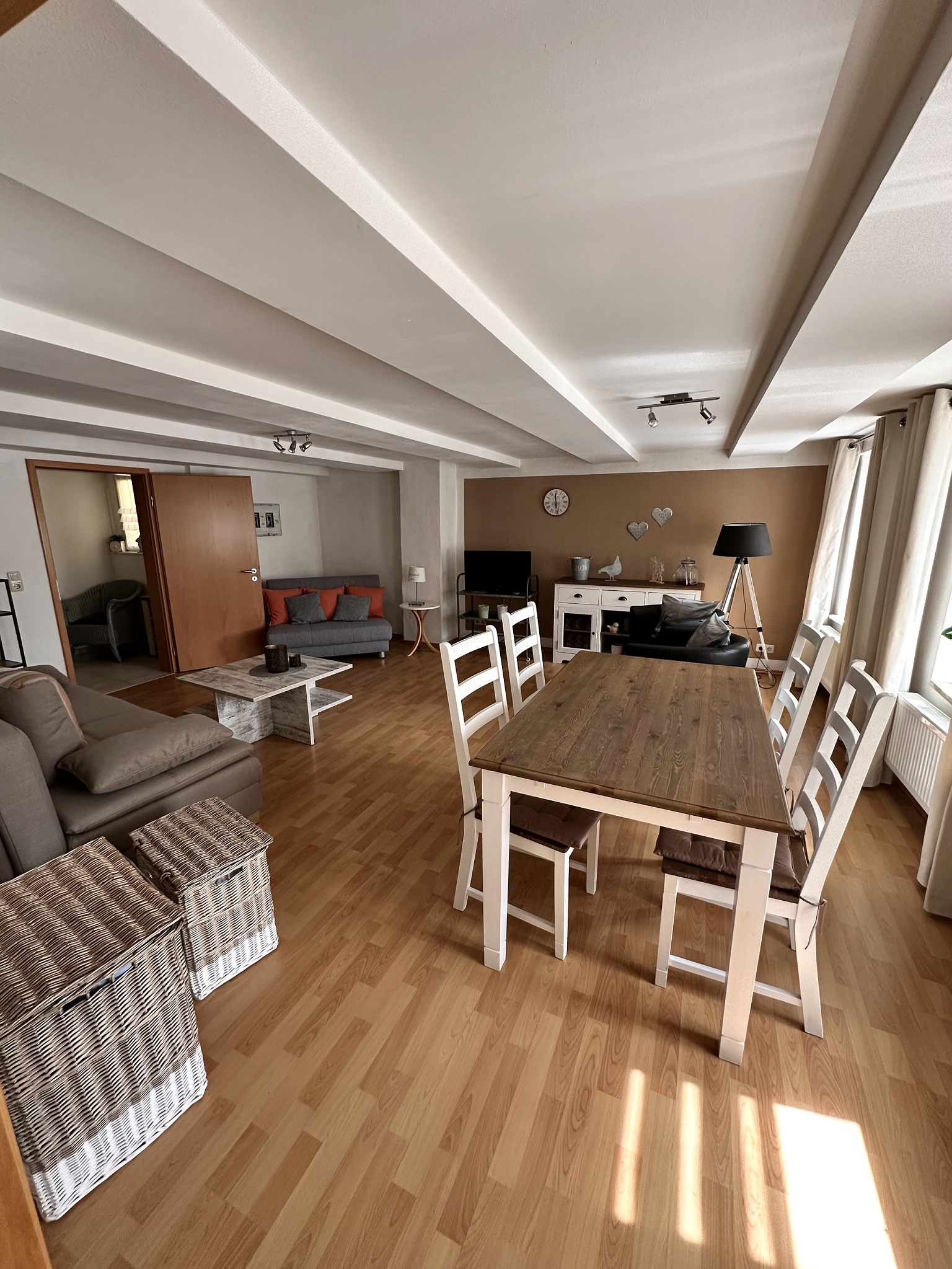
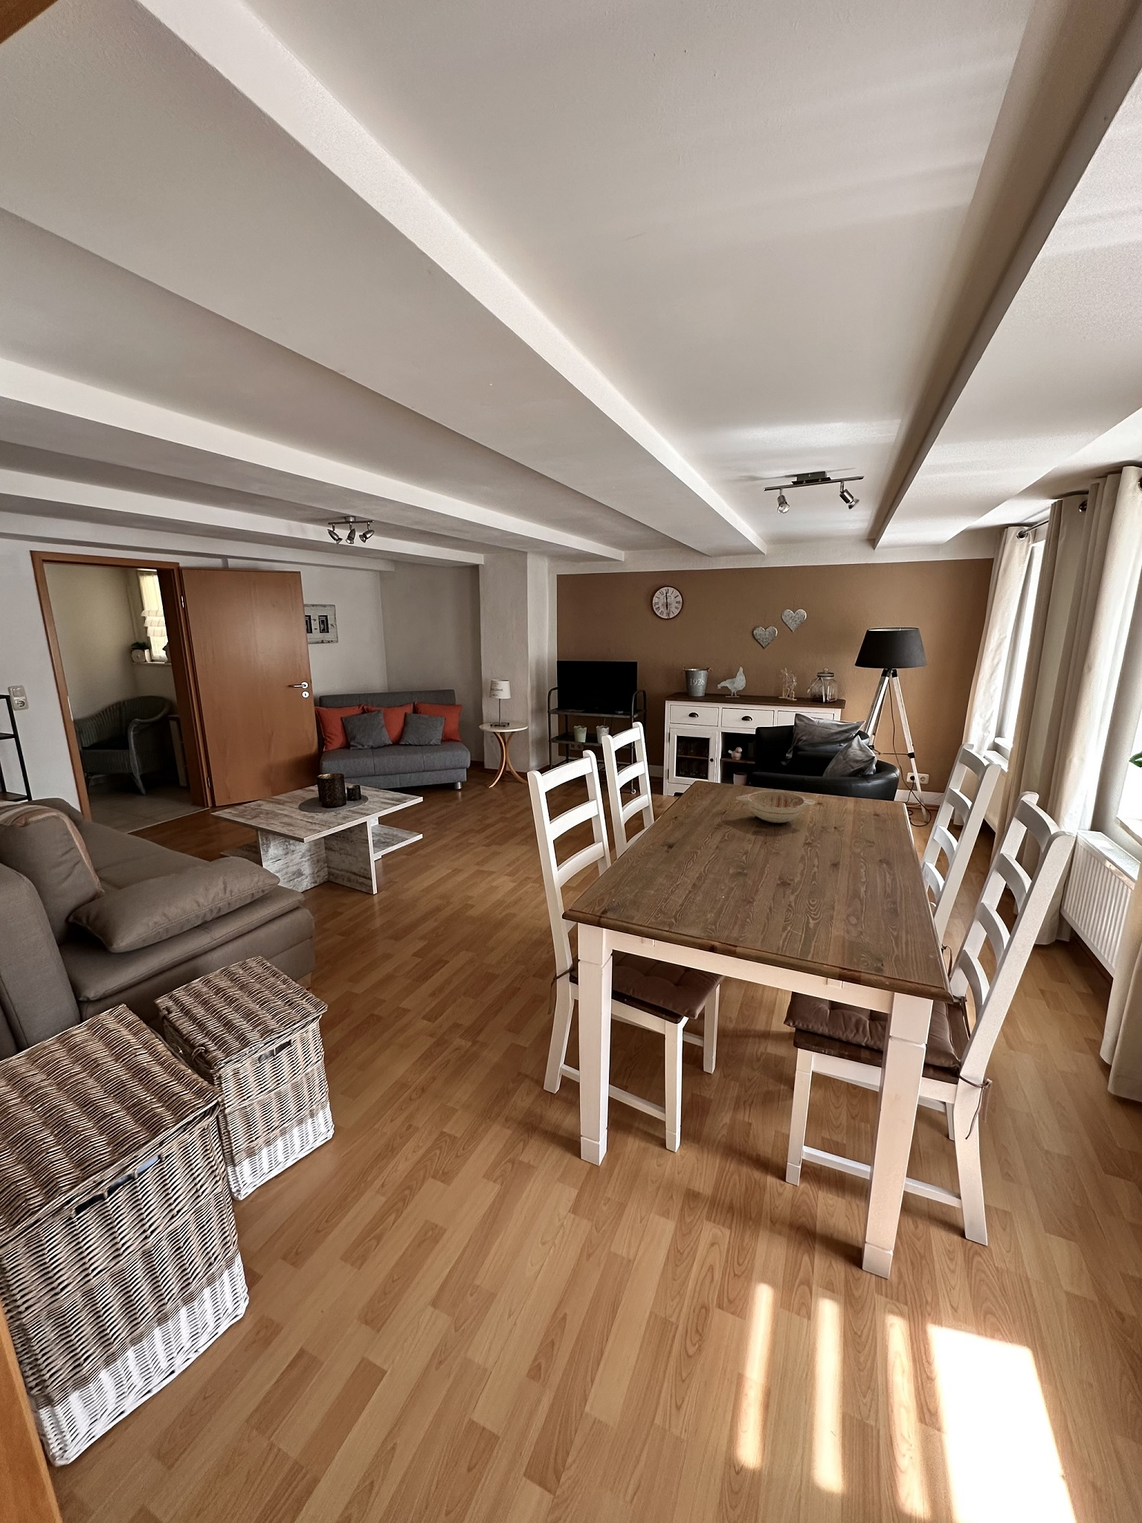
+ decorative bowl (774, 808)
